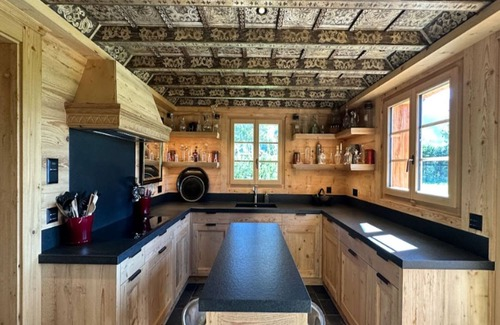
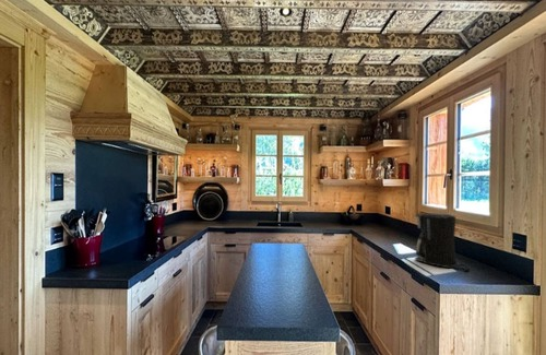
+ coffee maker (437, 239)
